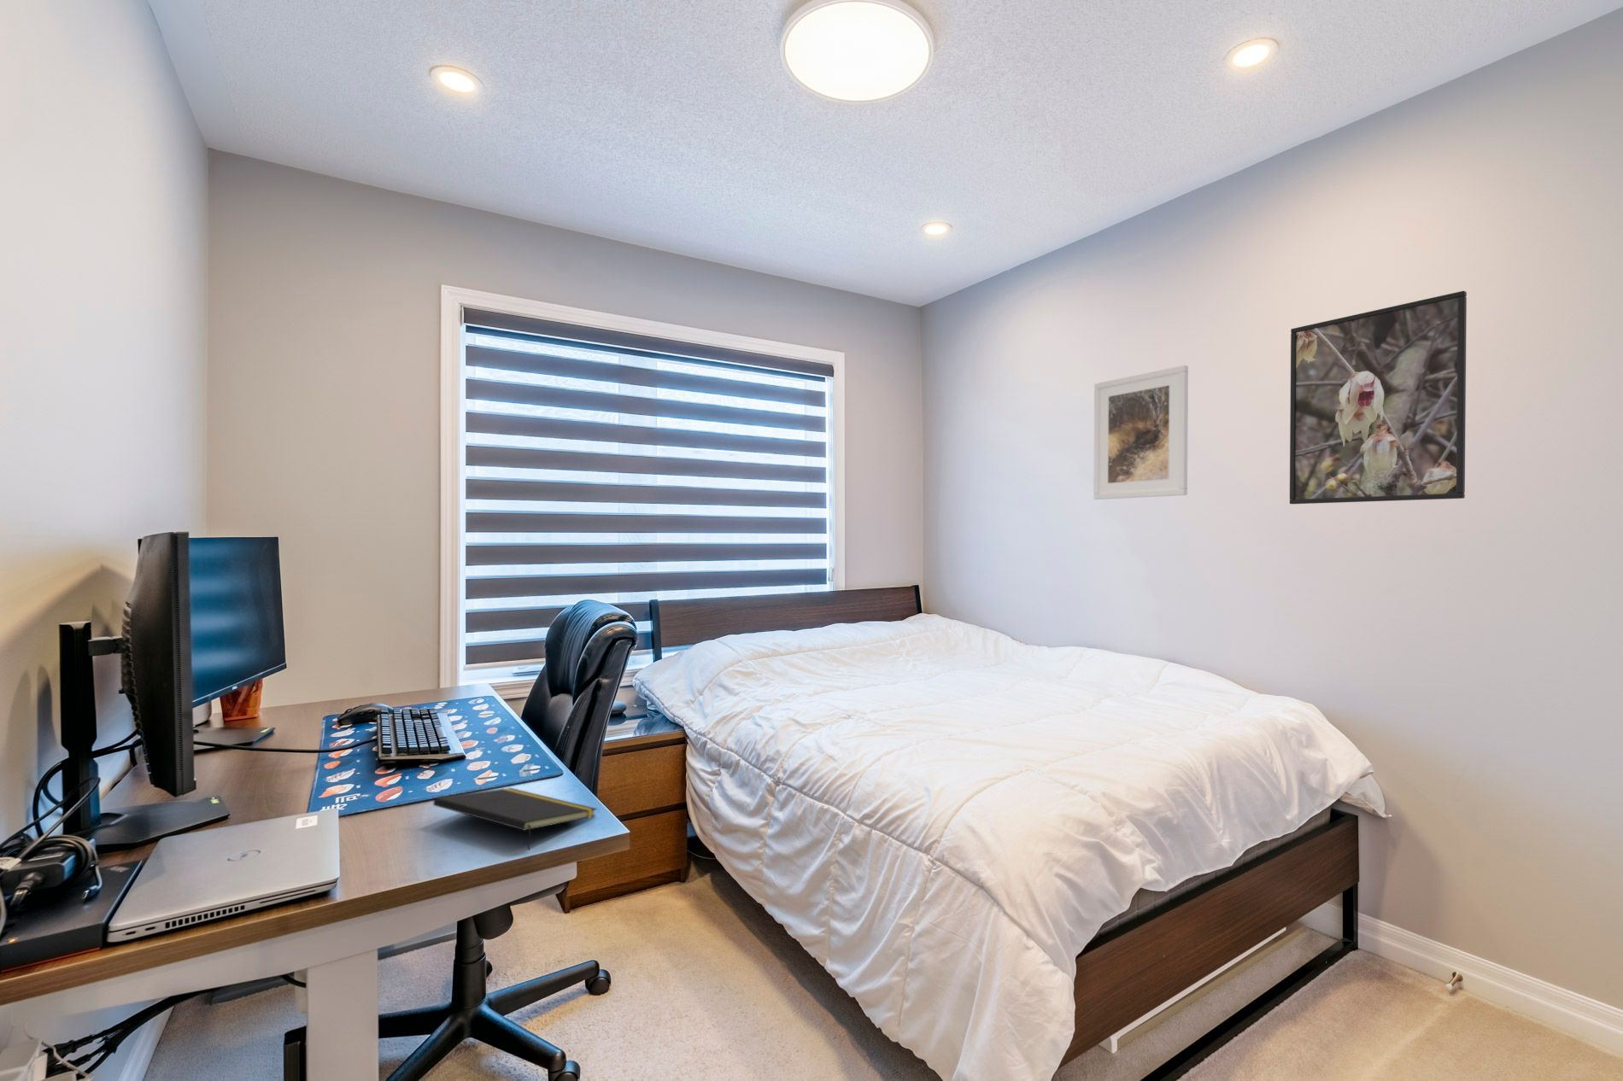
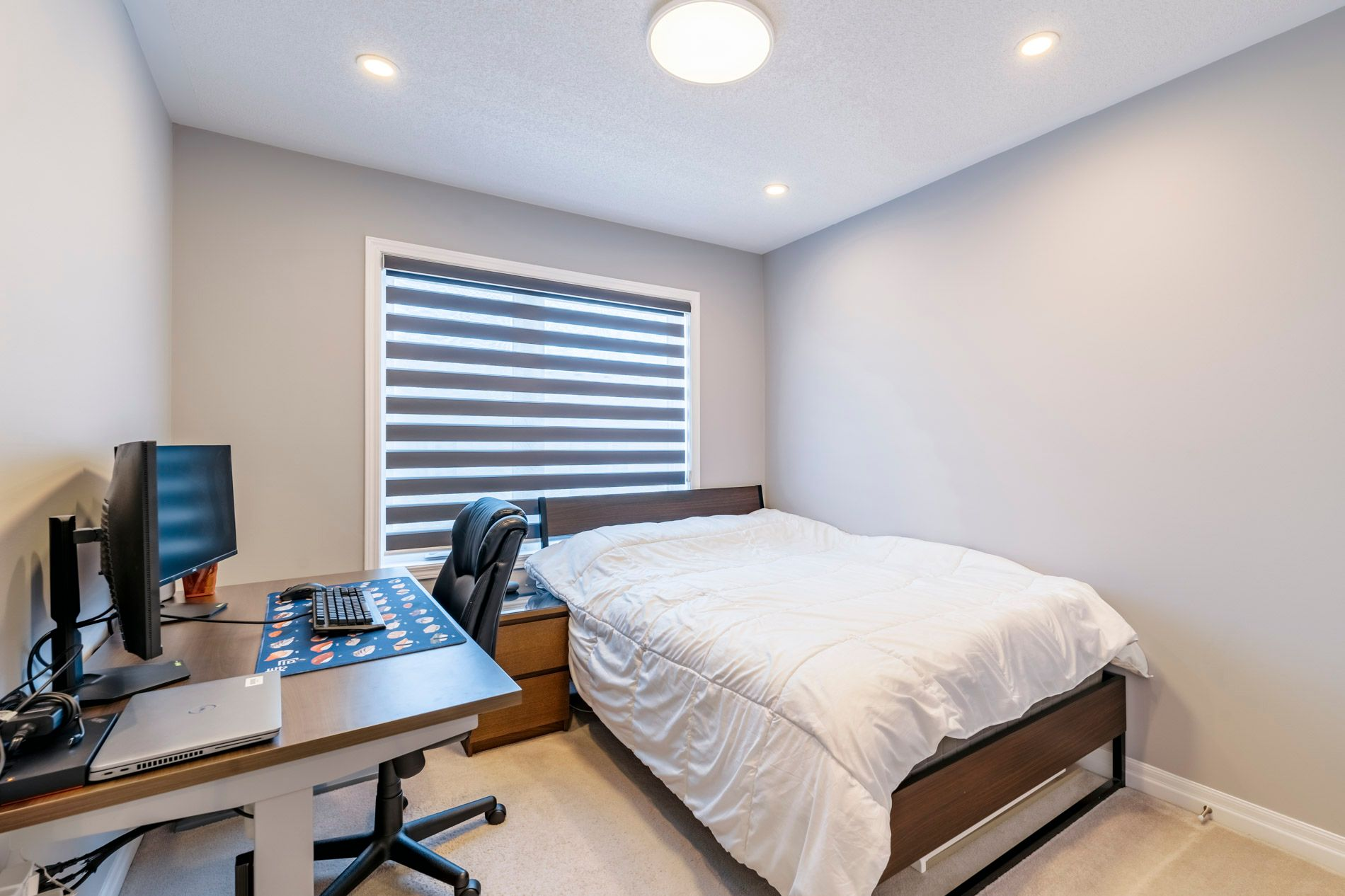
- notepad (516, 807)
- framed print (1138, 436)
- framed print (1370, 407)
